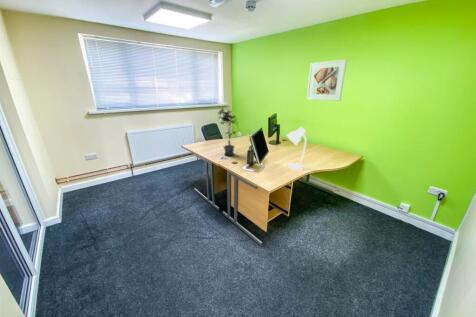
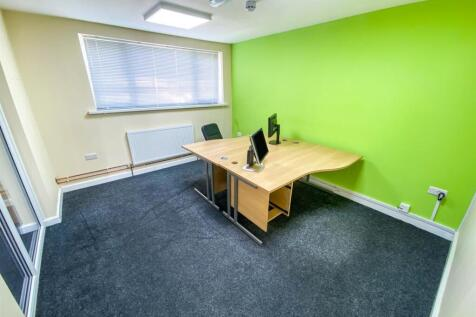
- desk lamp (295, 144)
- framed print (324, 81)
- potted plant (228, 130)
